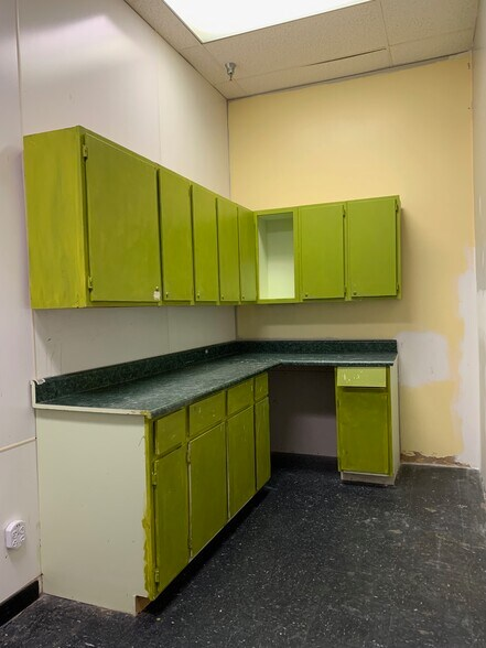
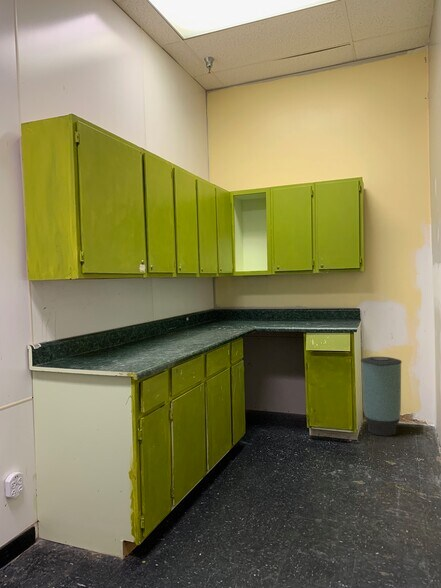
+ trash can (381, 394)
